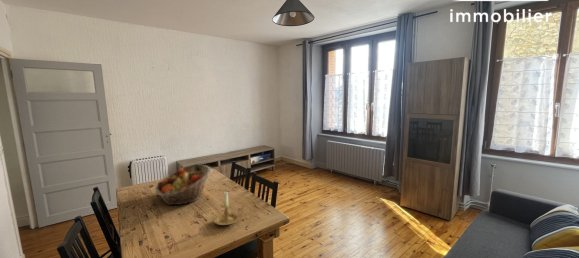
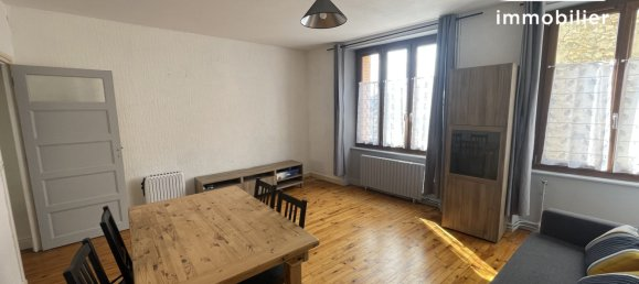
- fruit basket (184, 183)
- candle holder (228, 205)
